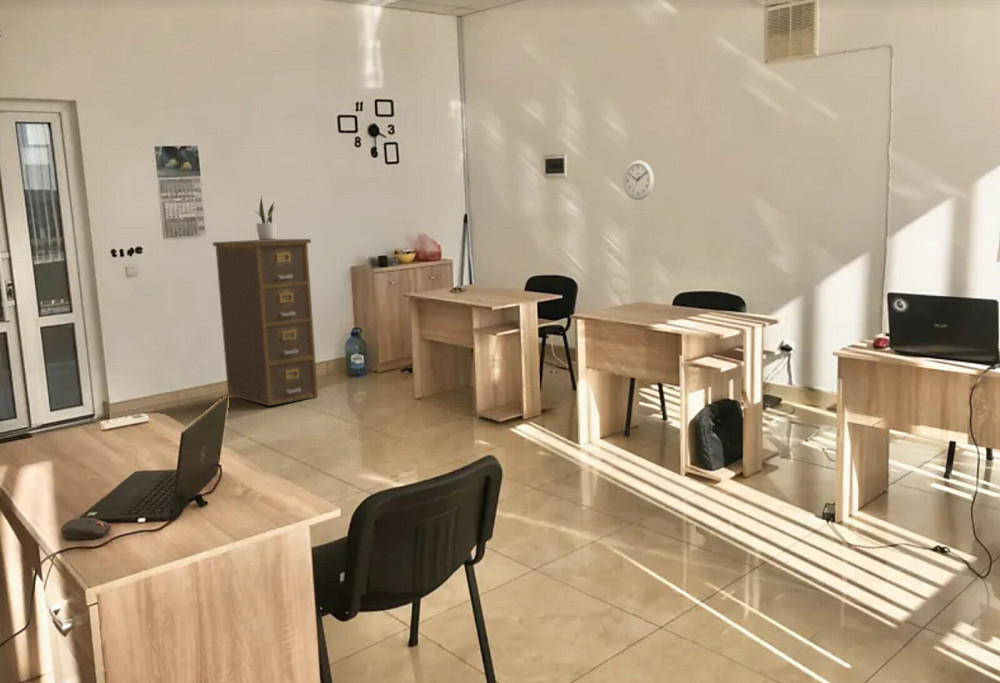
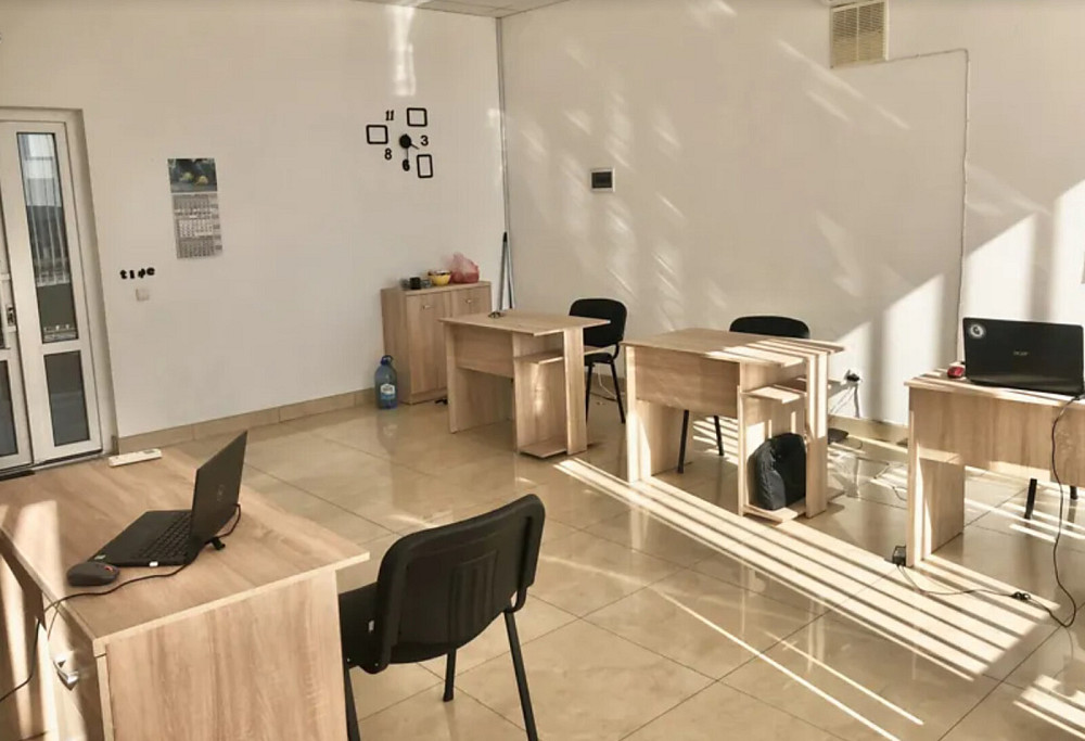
- filing cabinet (266, 319)
- potted plant (264, 216)
- wall clock (637, 180)
